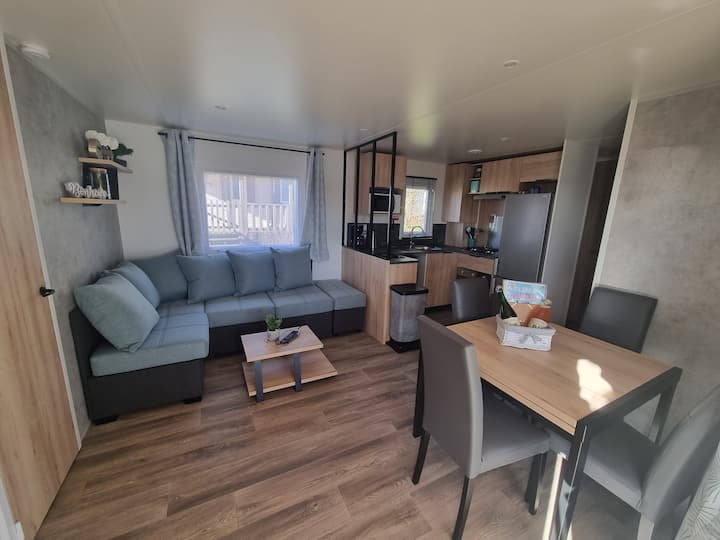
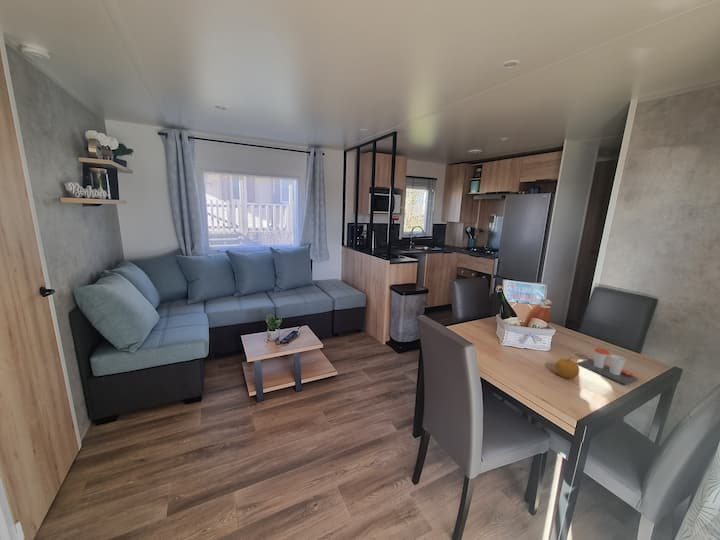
+ cup (610, 362)
+ fruit (567, 366)
